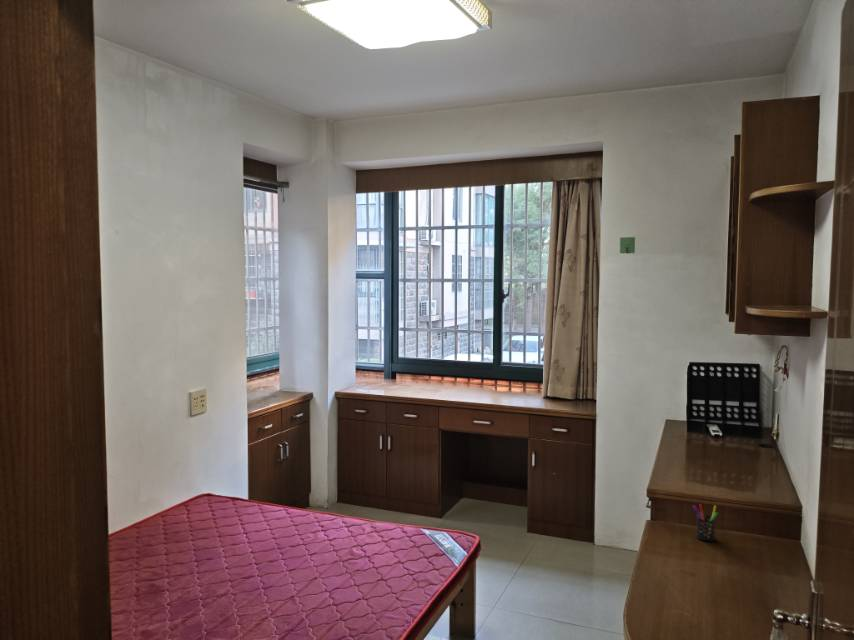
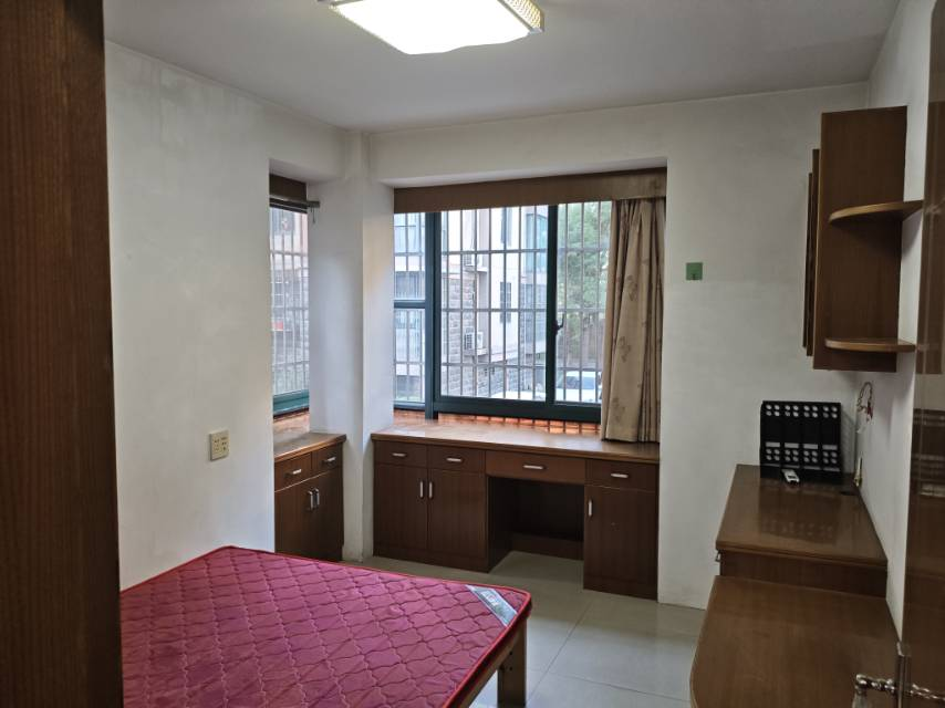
- pen holder (707, 521)
